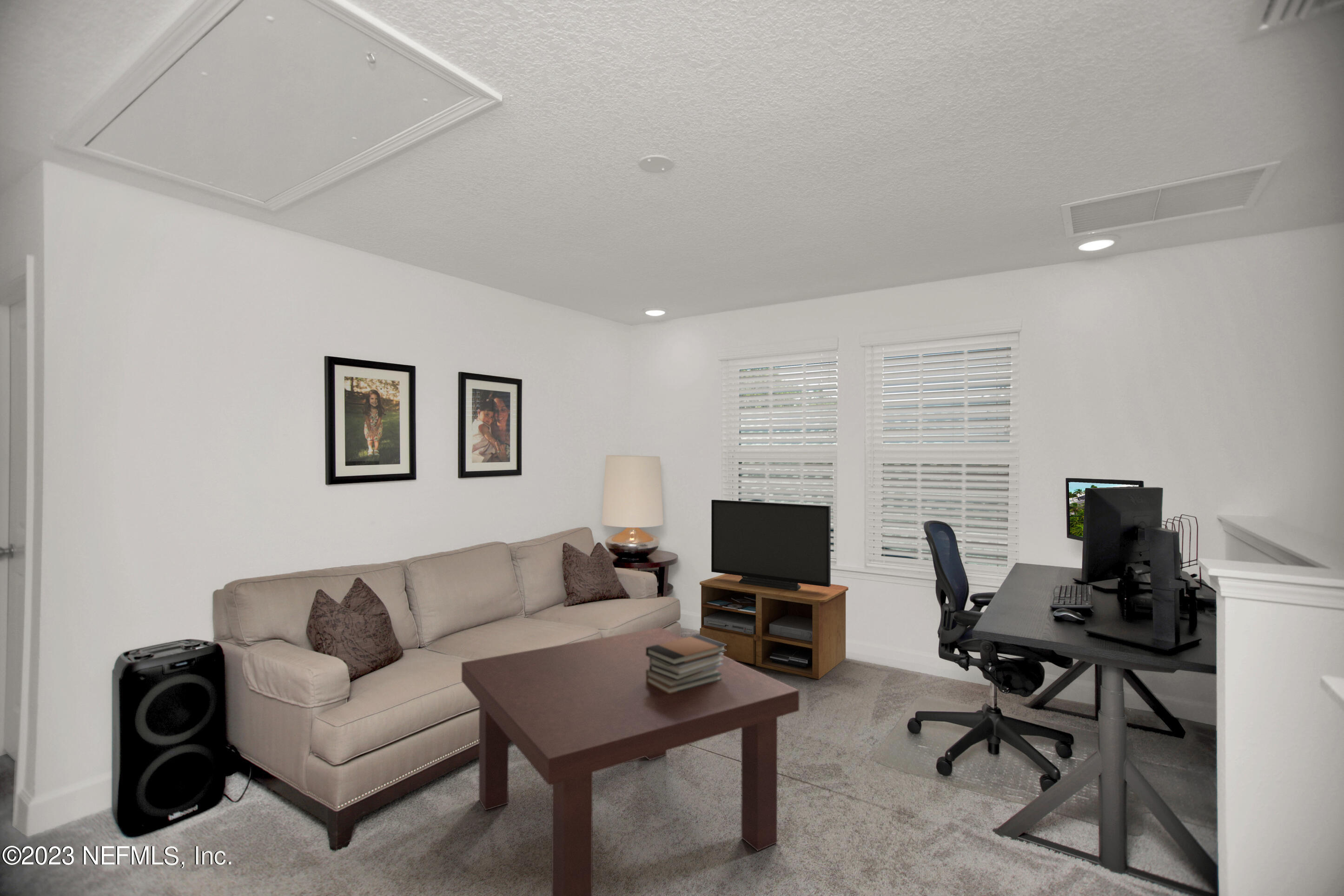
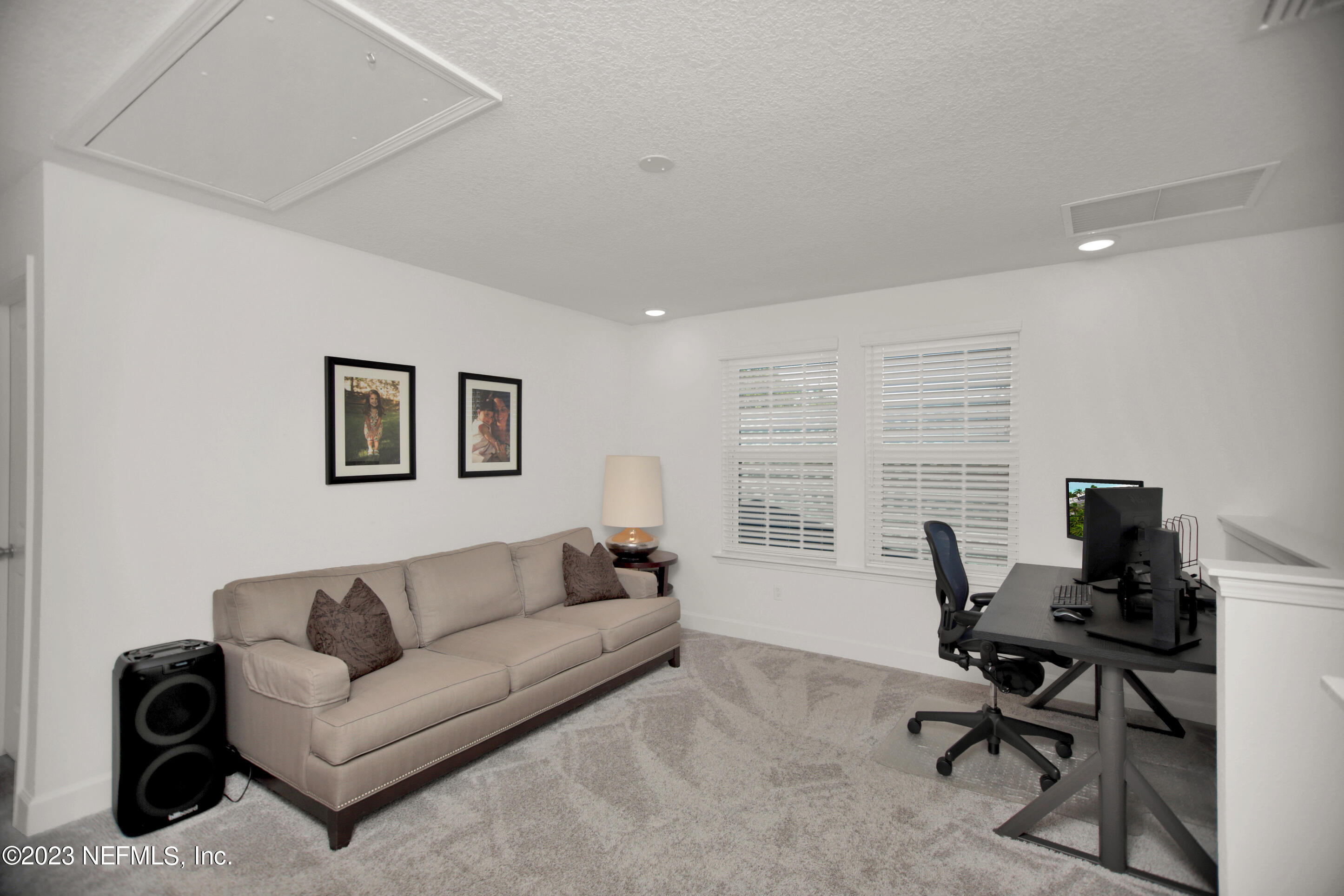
- book stack (686, 663)
- coffee table (620, 747)
- tv stand (770, 579)
